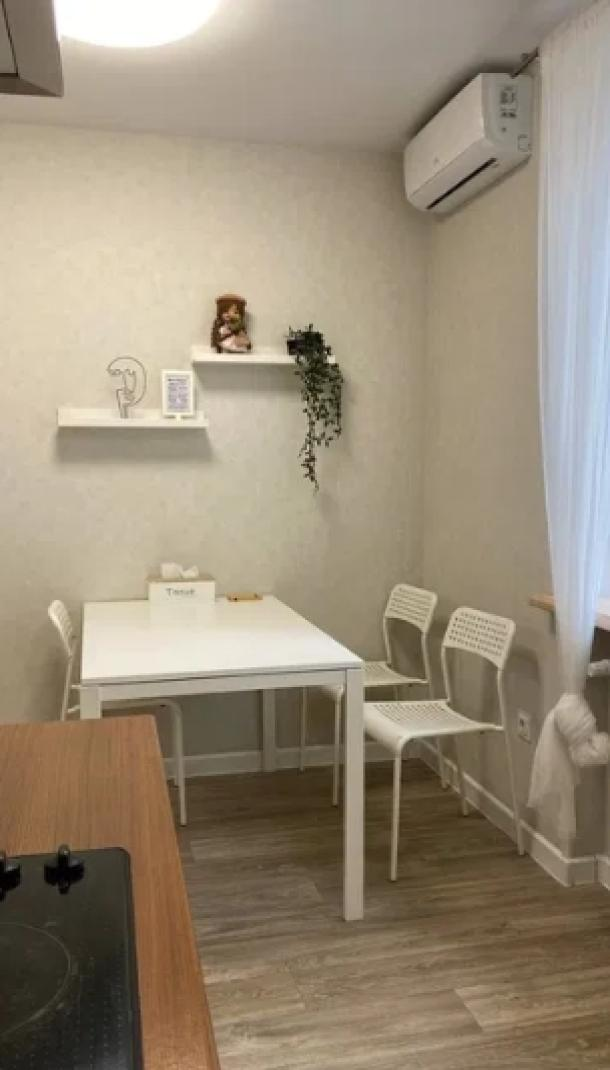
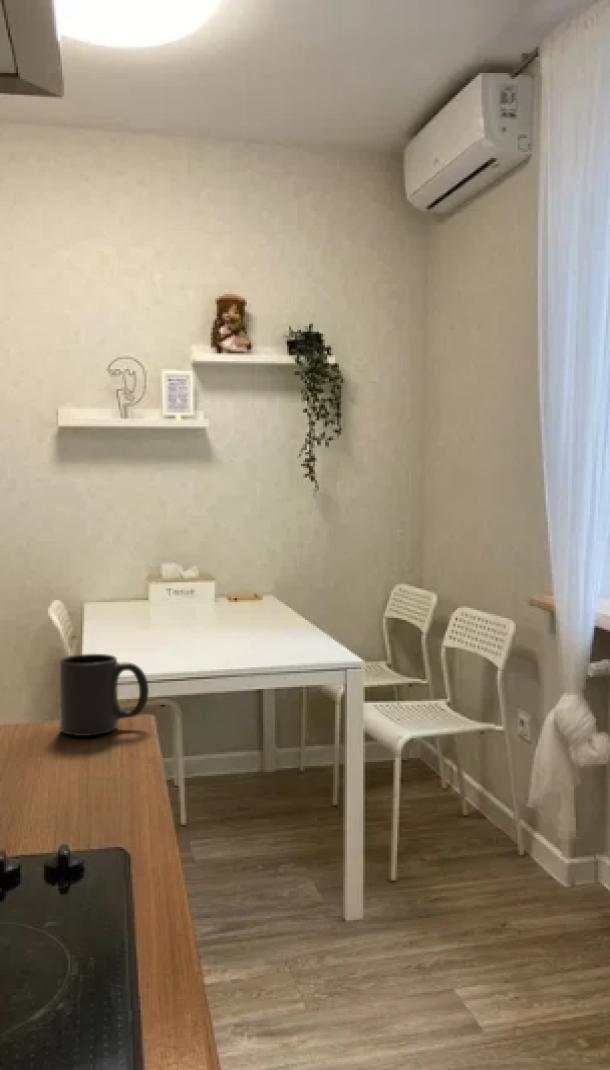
+ mug (100, 693)
